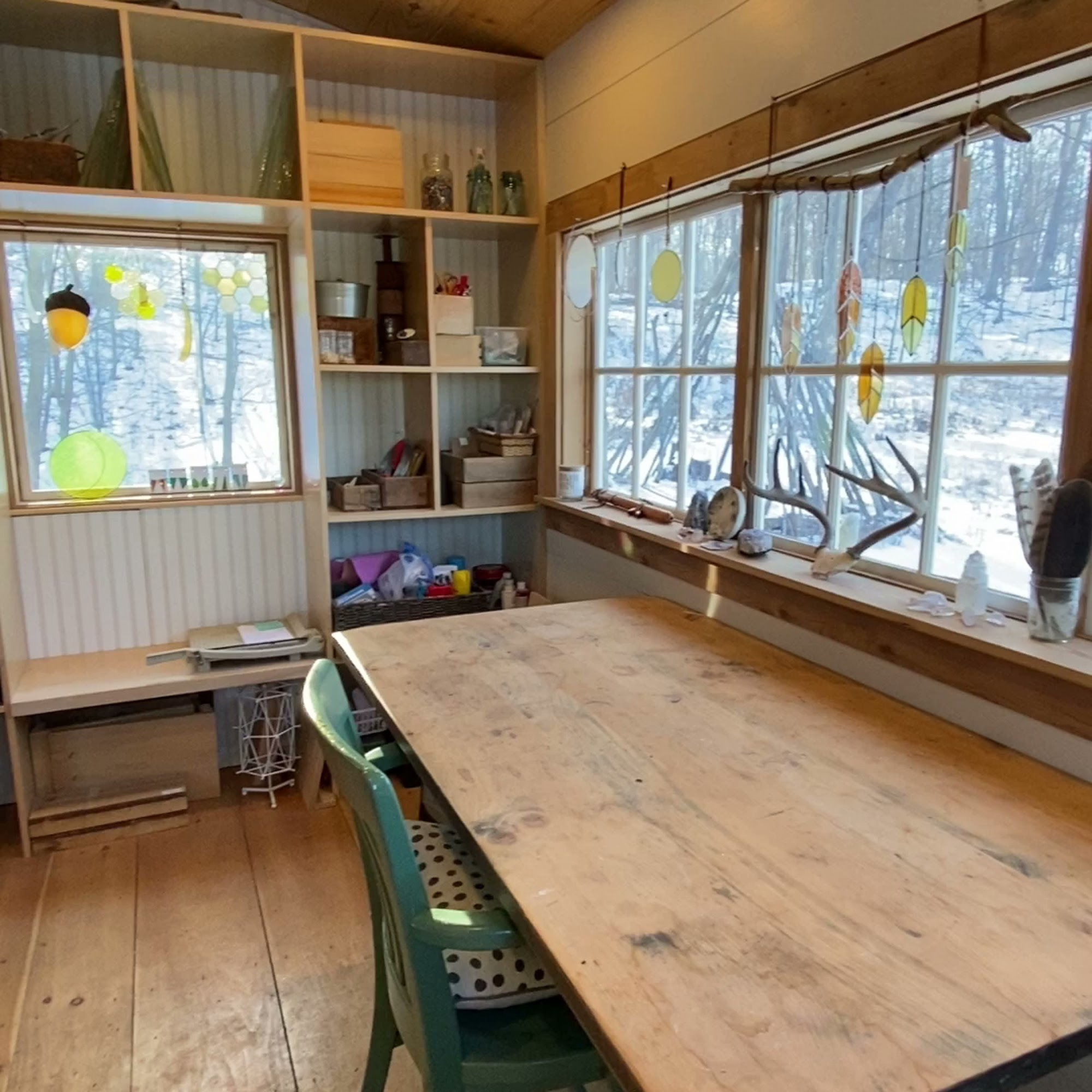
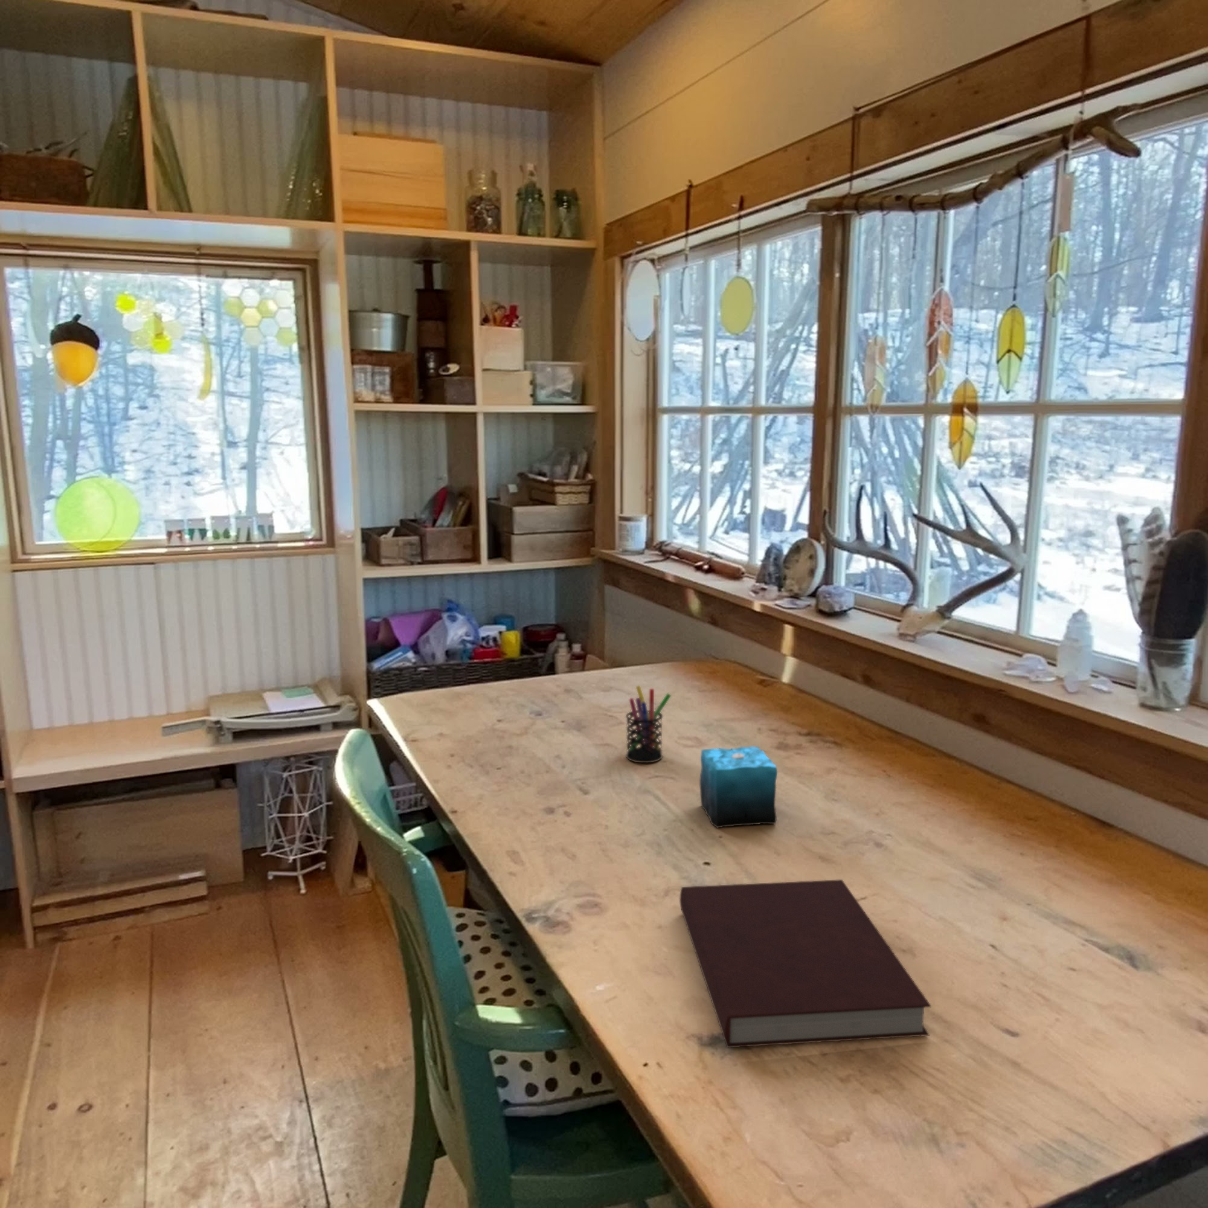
+ candle (737, 773)
+ pen holder (648, 720)
+ notebook (791, 954)
